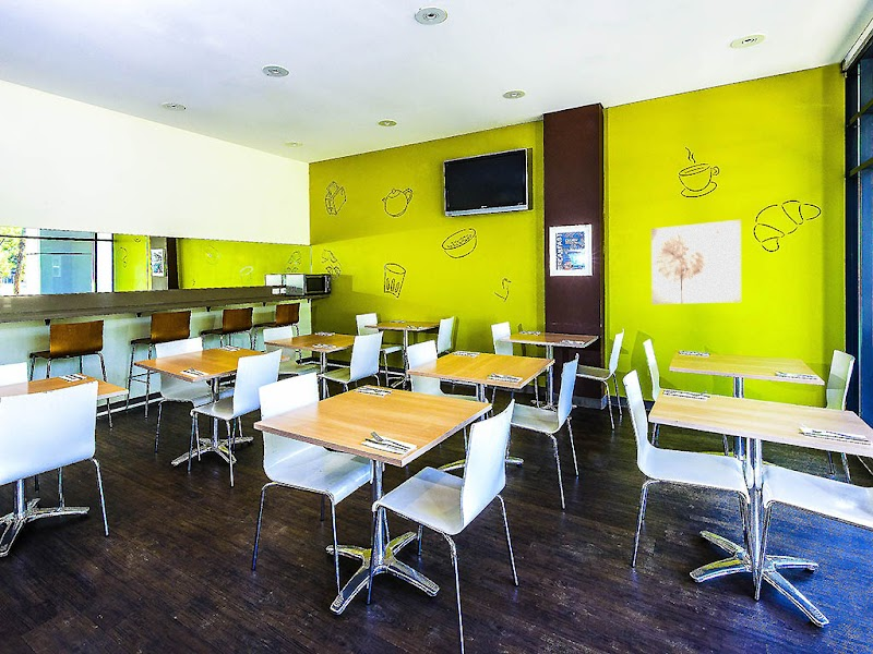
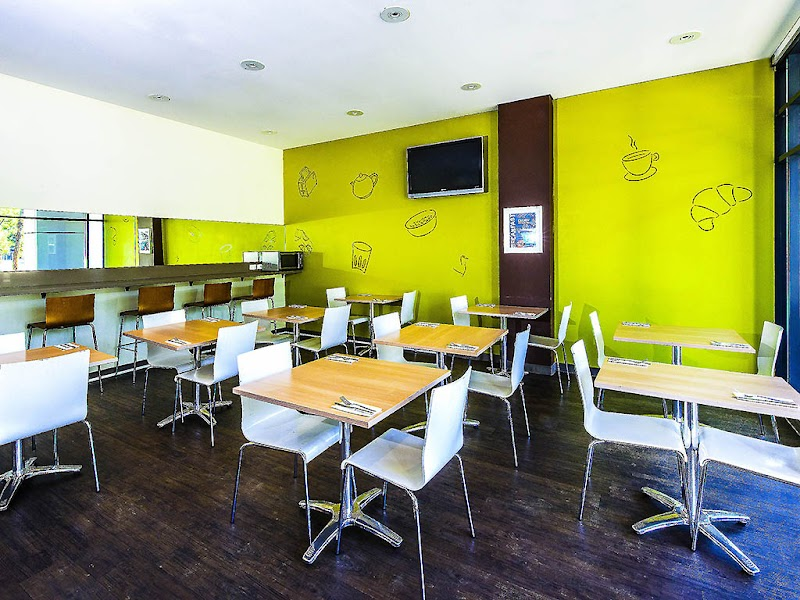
- wall art (694, 264)
